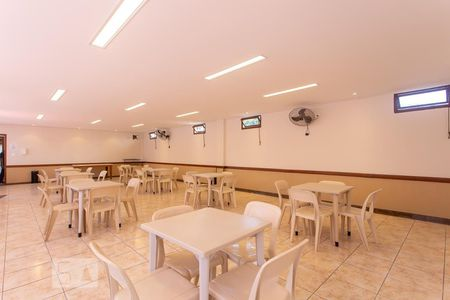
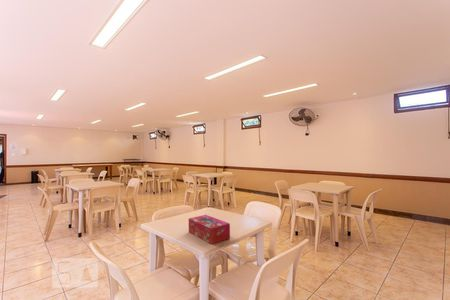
+ tissue box (208, 227)
